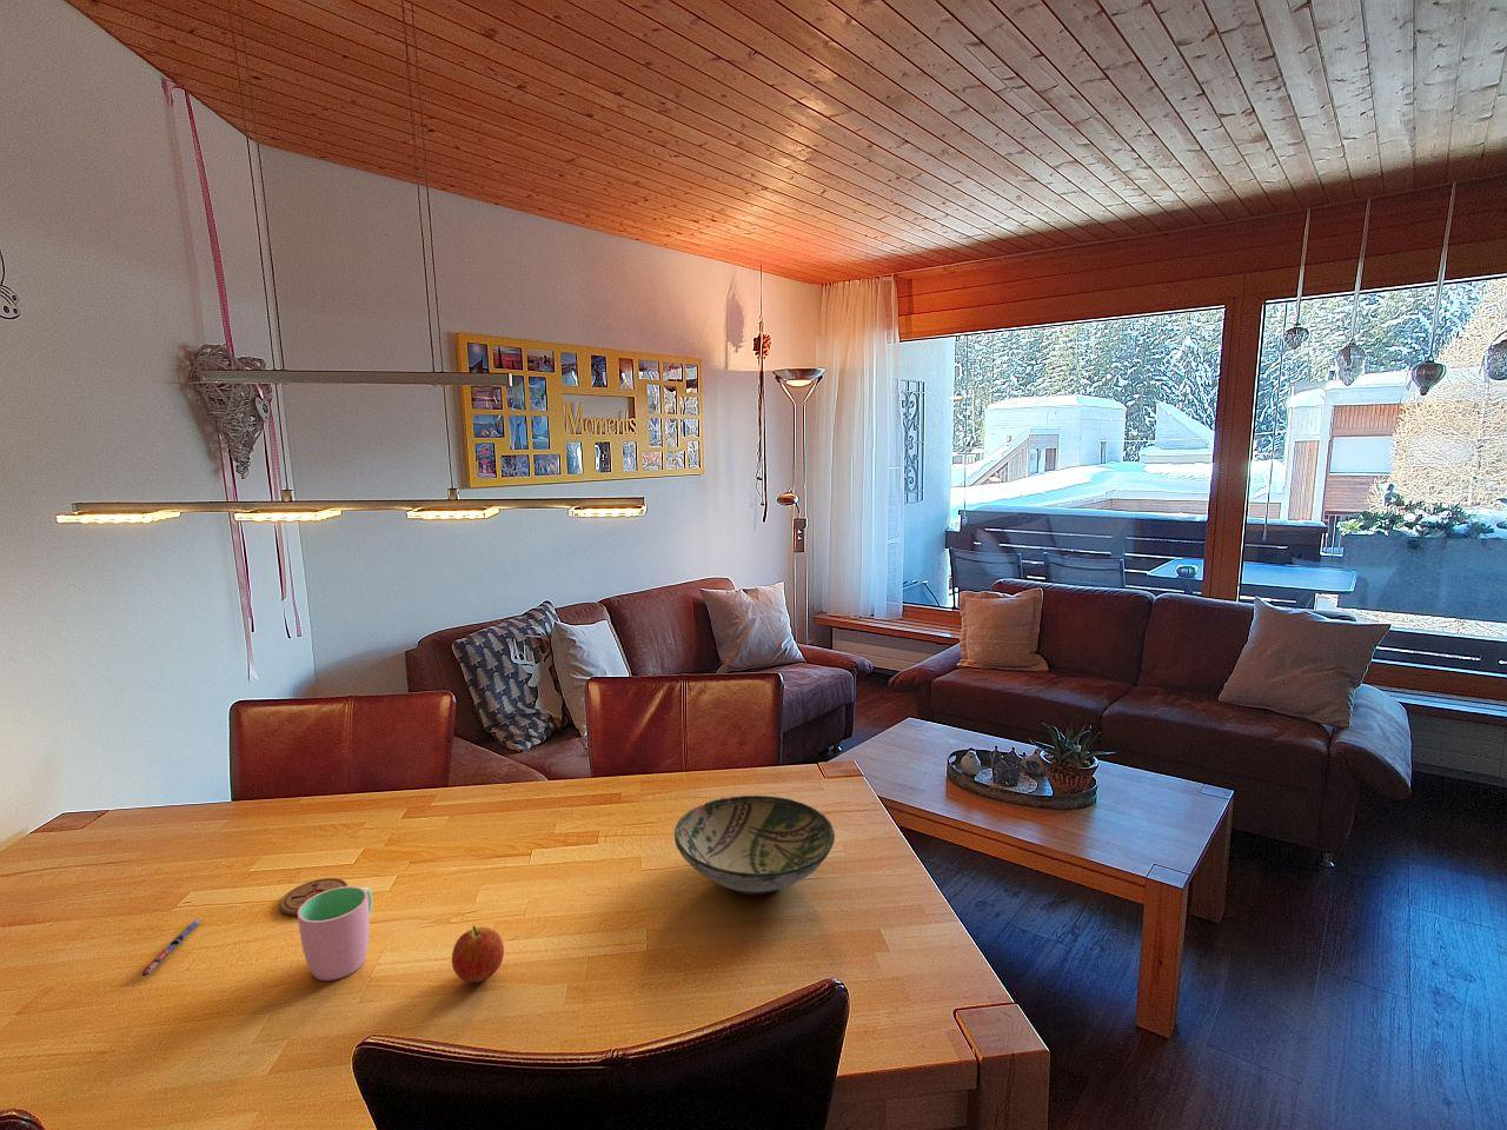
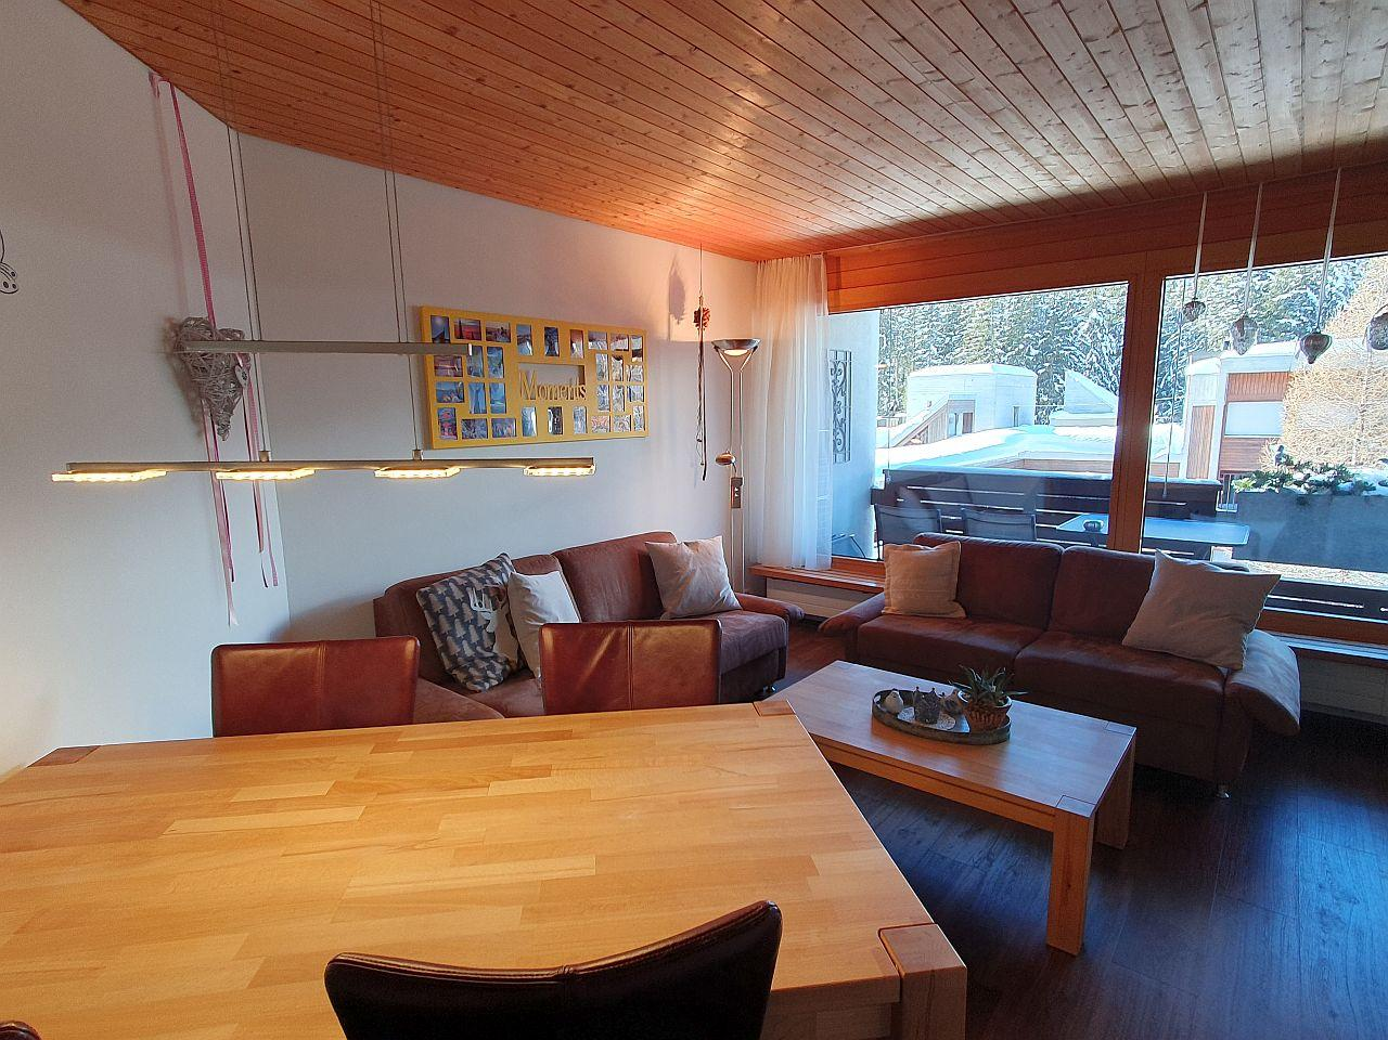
- coaster (314, 895)
- pen (173, 944)
- cup (343, 927)
- fruit (477, 951)
- bowl (755, 852)
